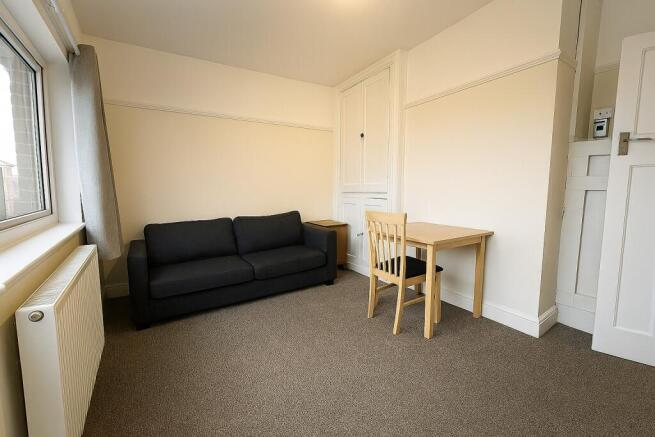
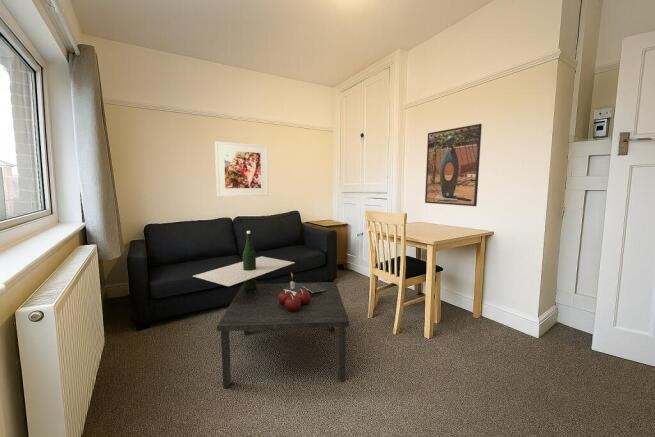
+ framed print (450, 167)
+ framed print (243, 170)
+ coffee table (268, 289)
